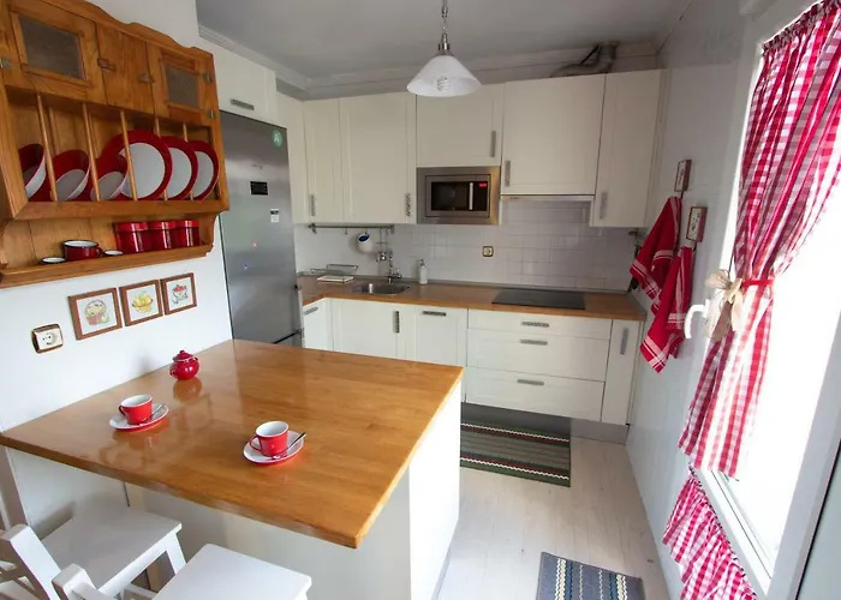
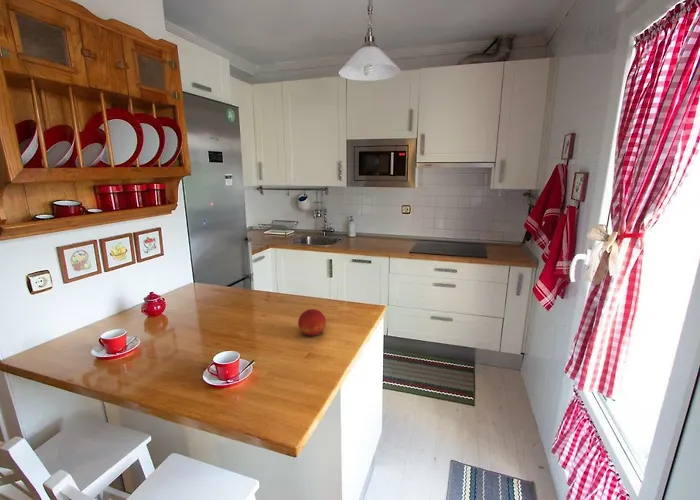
+ fruit (312, 321)
